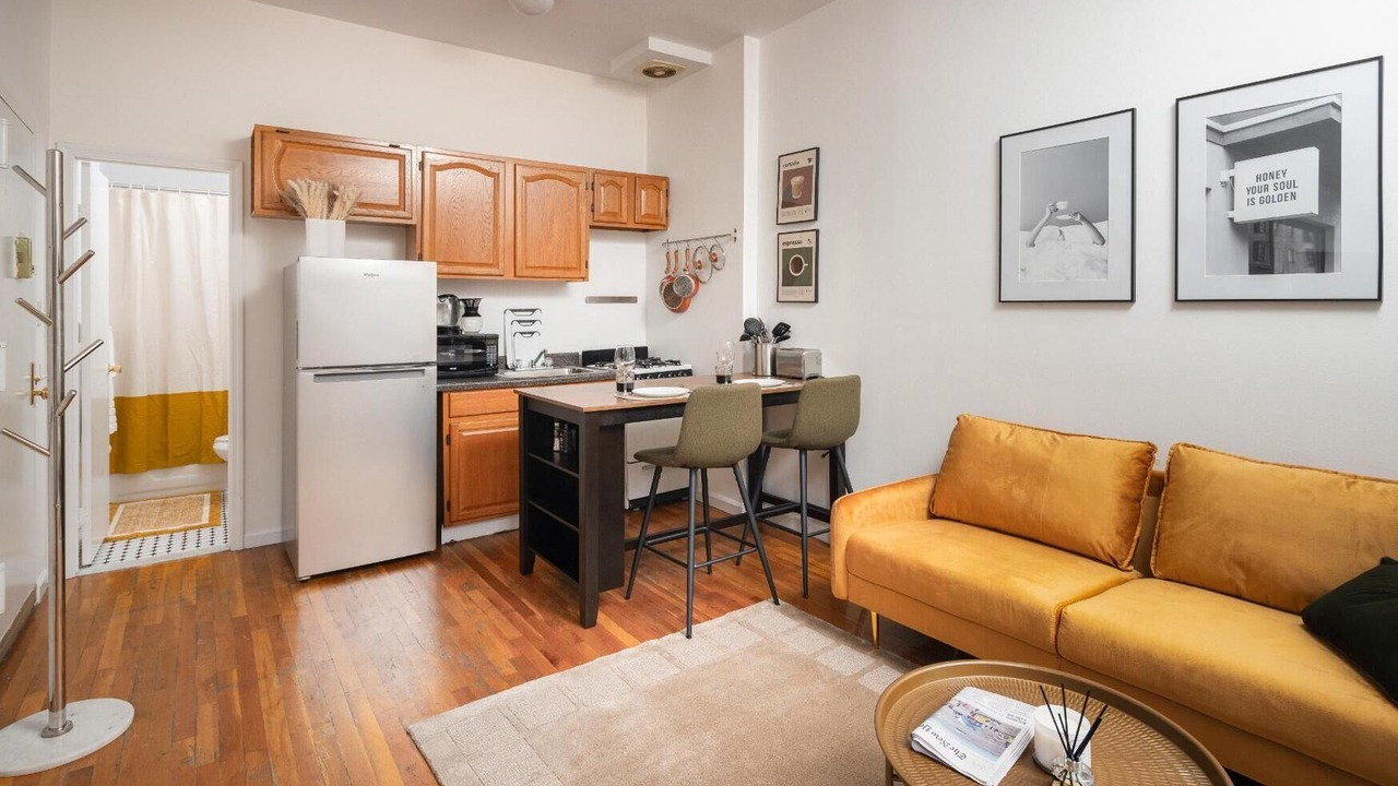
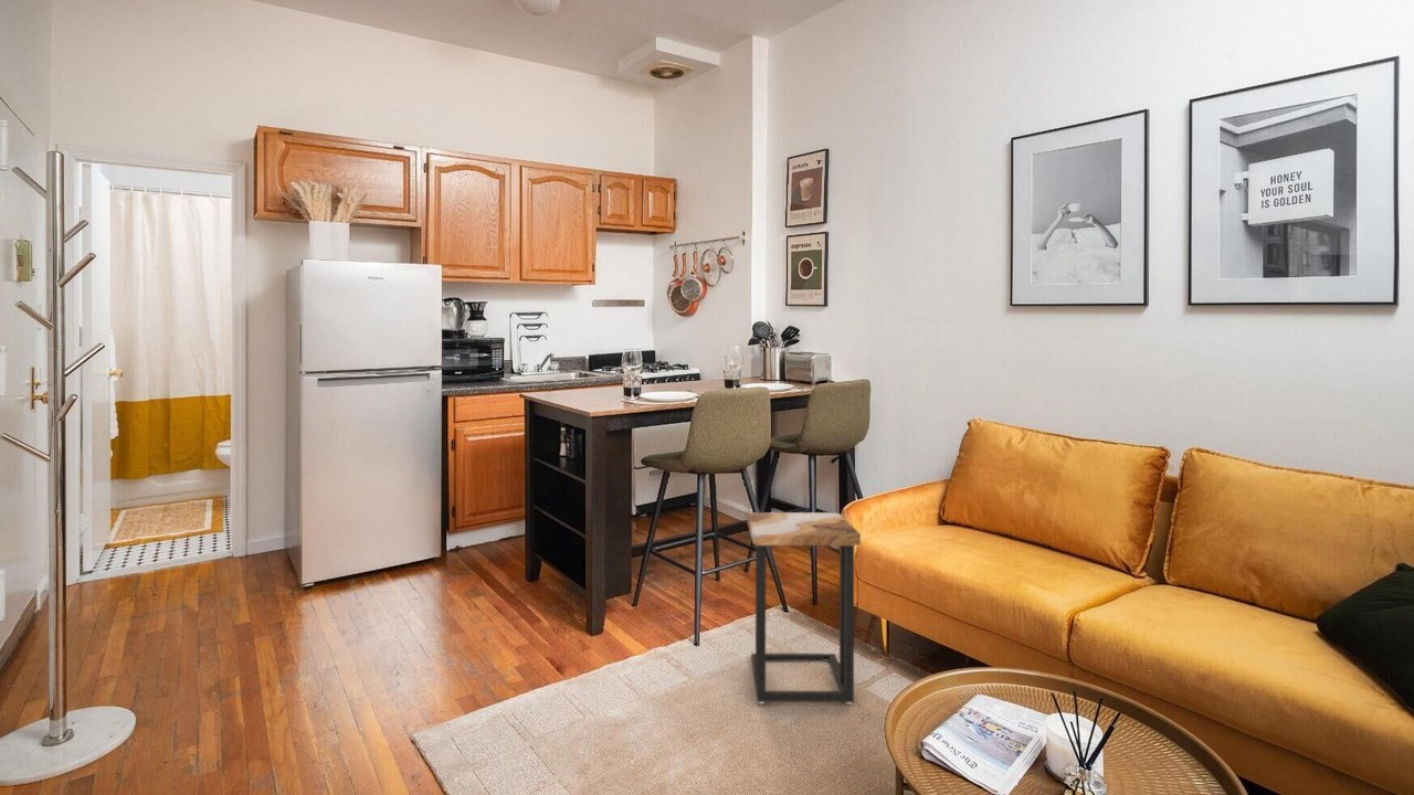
+ side table (764, 603)
